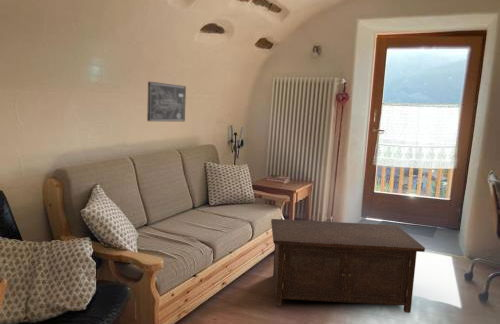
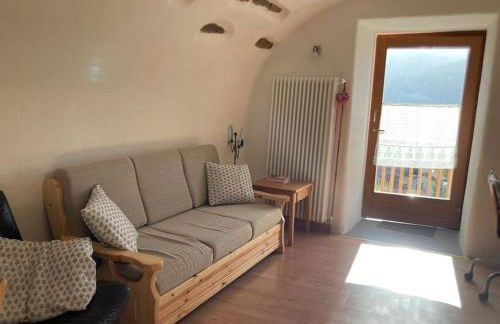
- wall art (167, 102)
- cabinet (338, 263)
